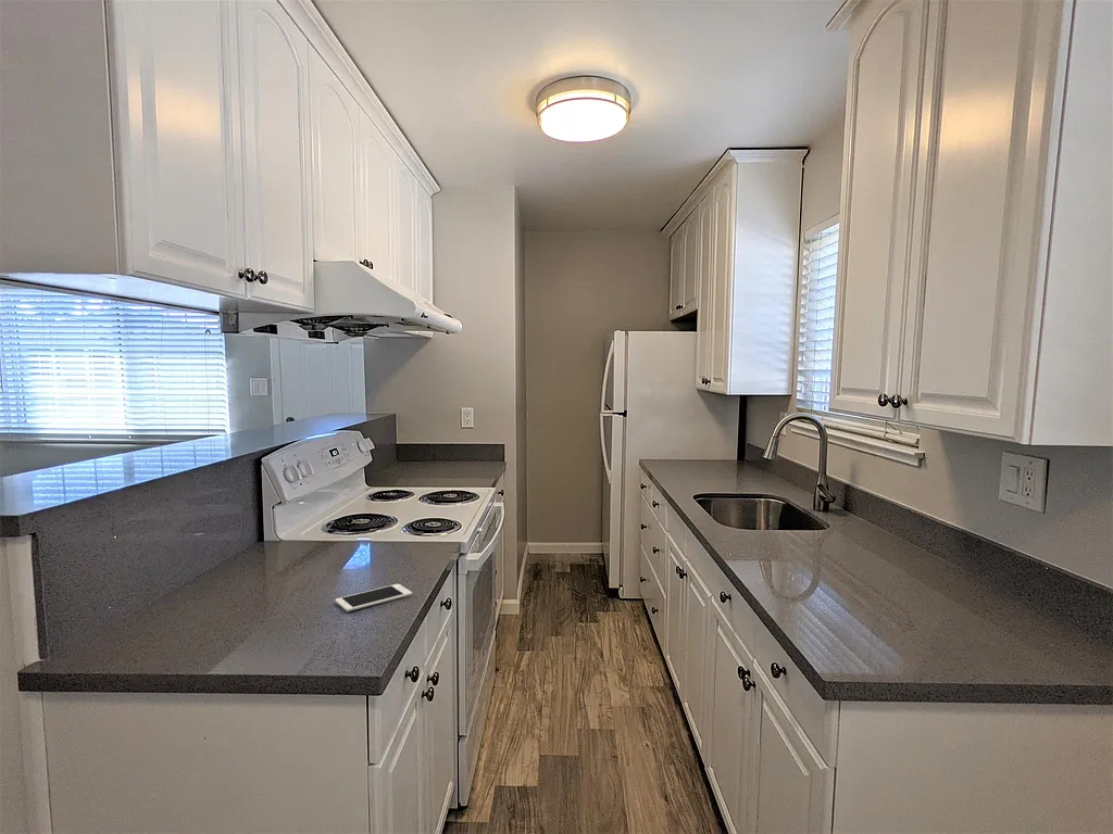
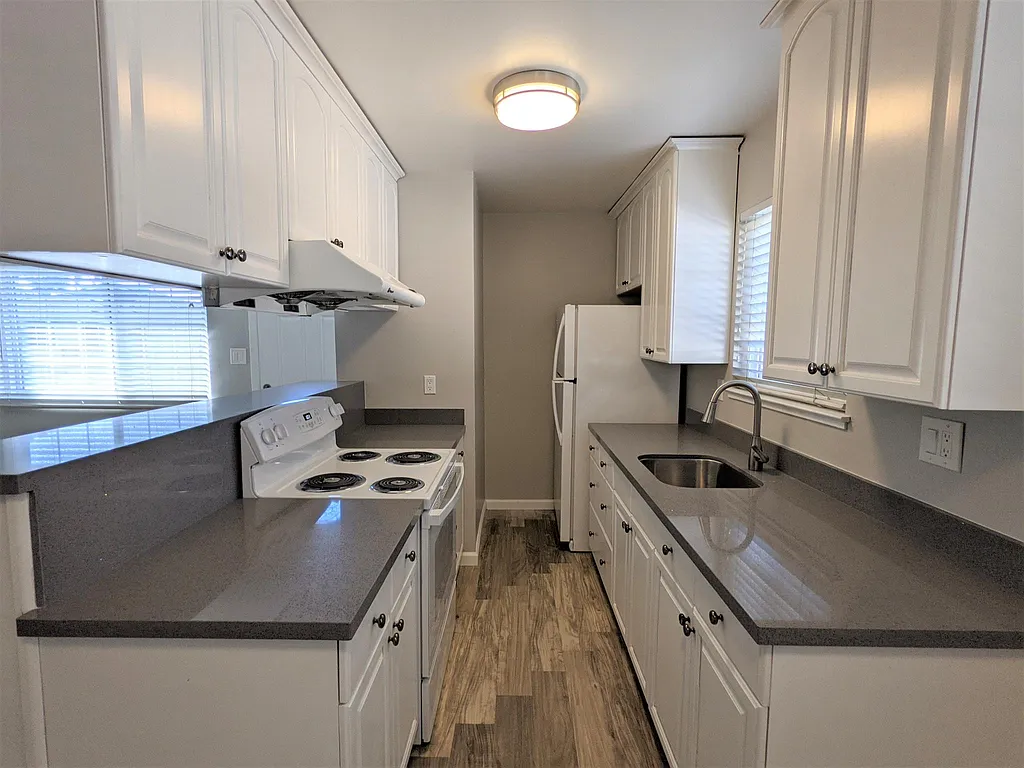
- cell phone (374, 596)
